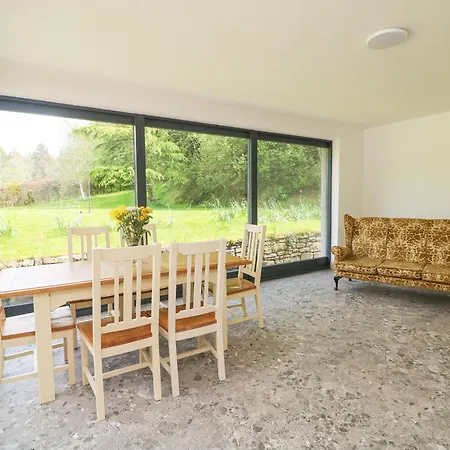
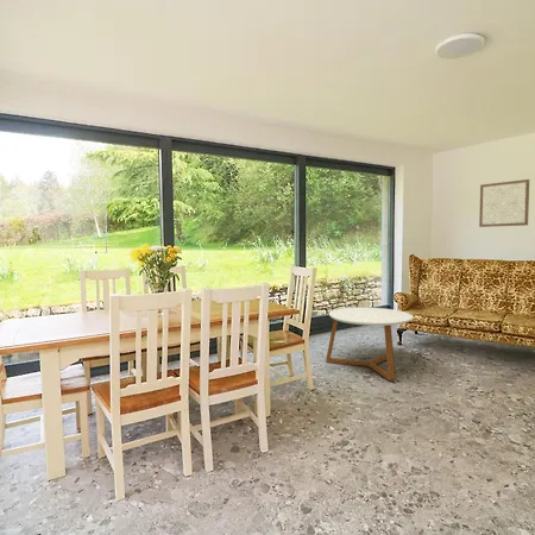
+ coffee table (385, 340)
+ wall art (505, 203)
